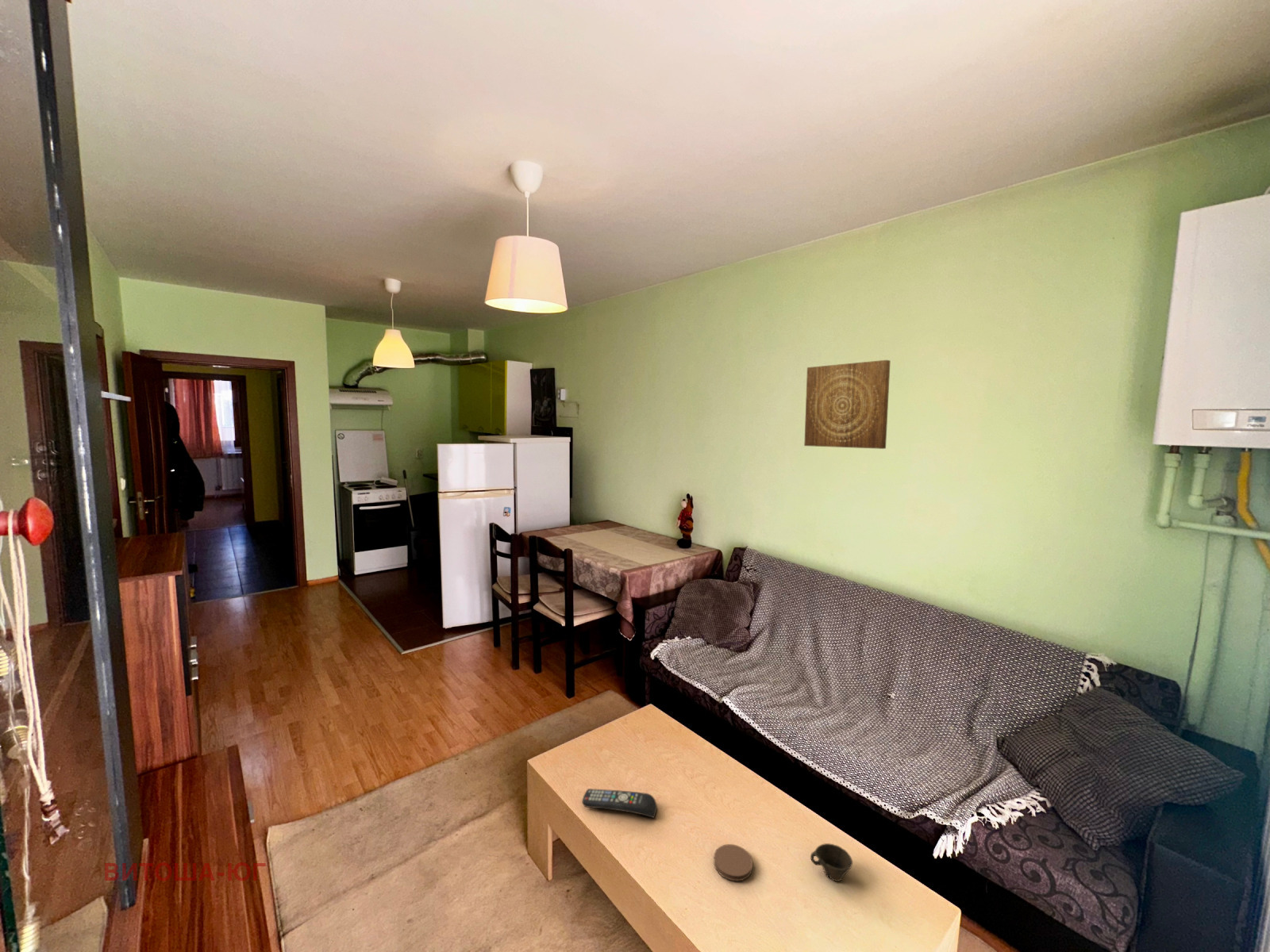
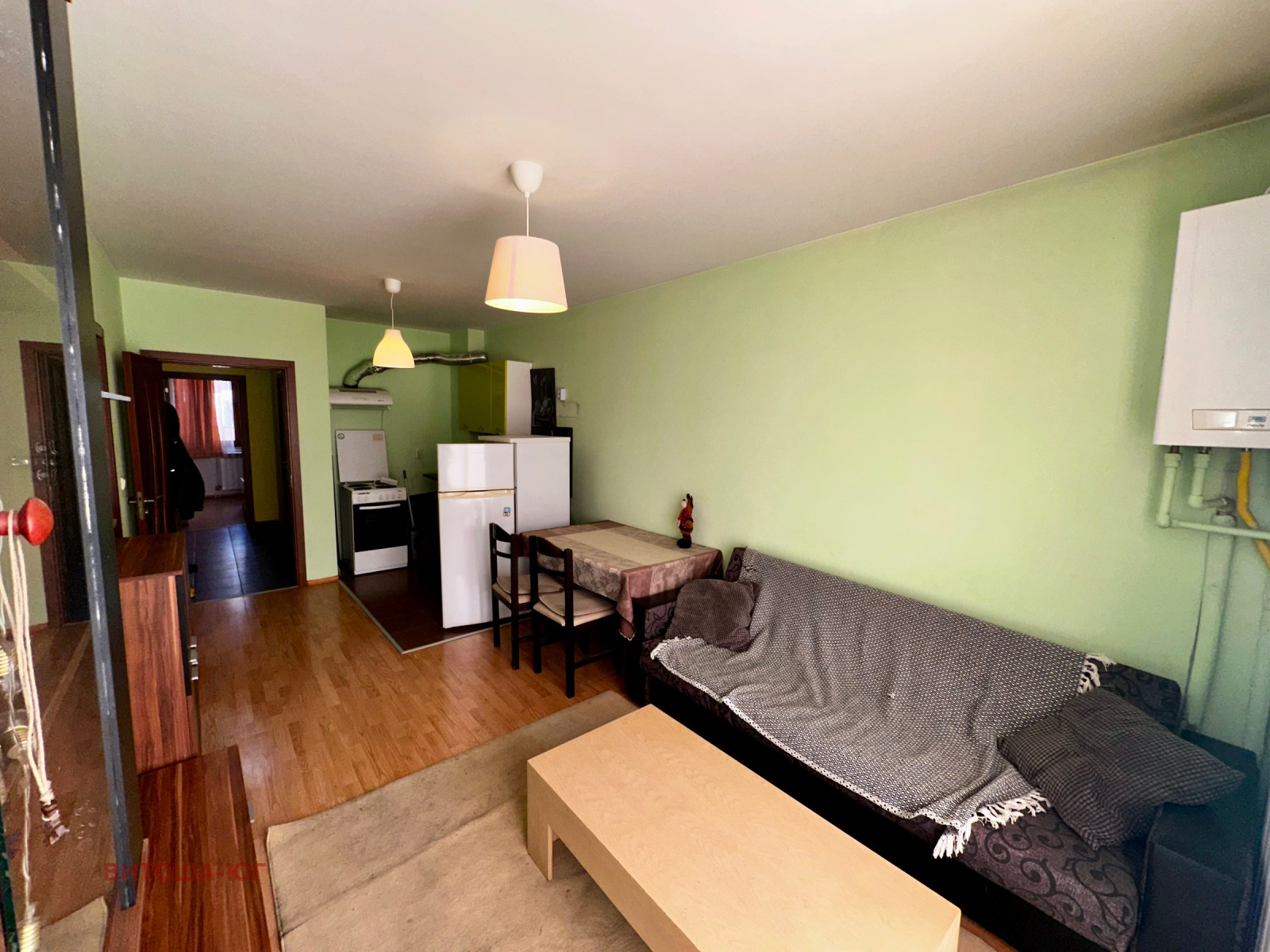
- cup (831, 863)
- remote control (619, 801)
- coaster (733, 862)
- wall art (844, 405)
